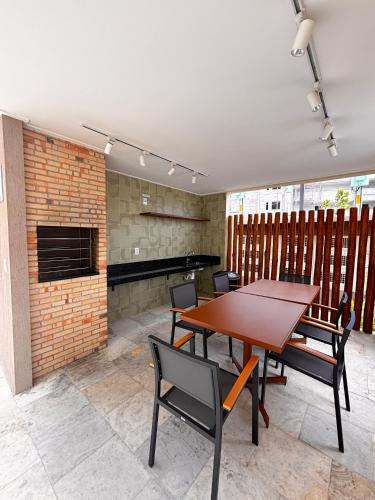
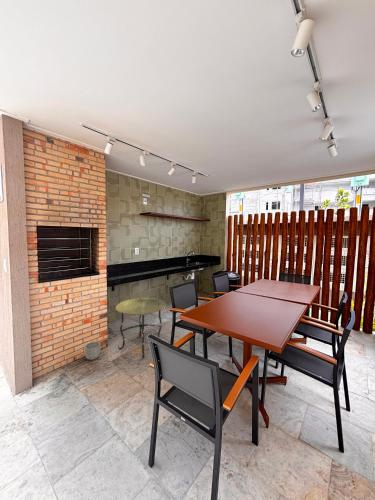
+ side table (141, 325)
+ planter (92, 351)
